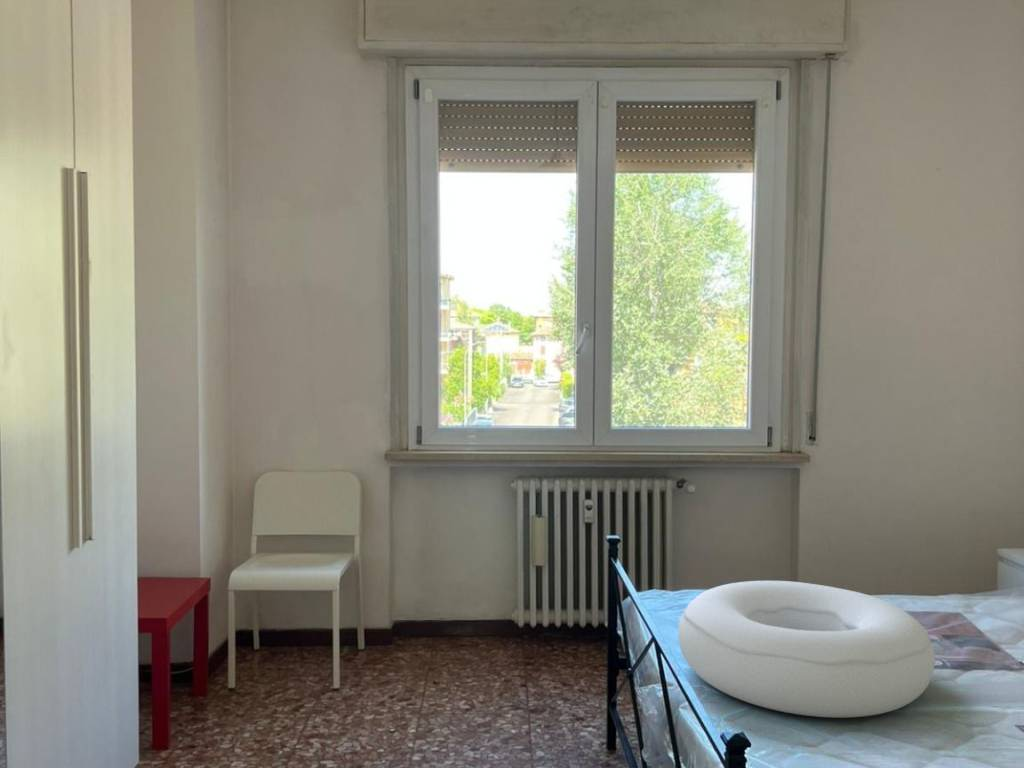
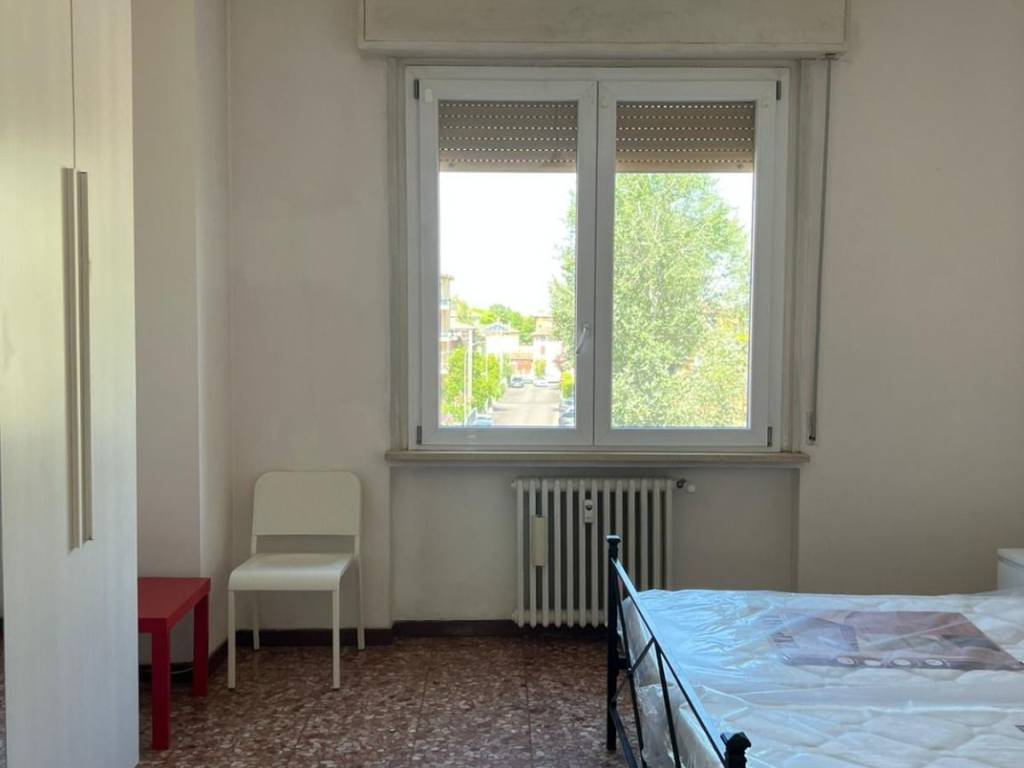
- cushion (800, 641)
